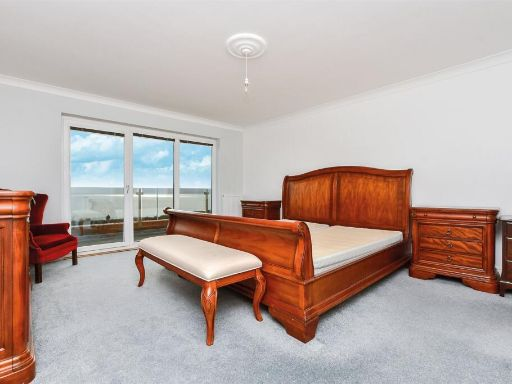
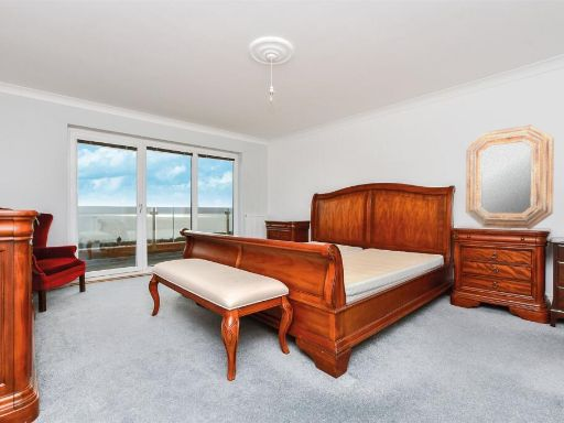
+ home mirror (505, 178)
